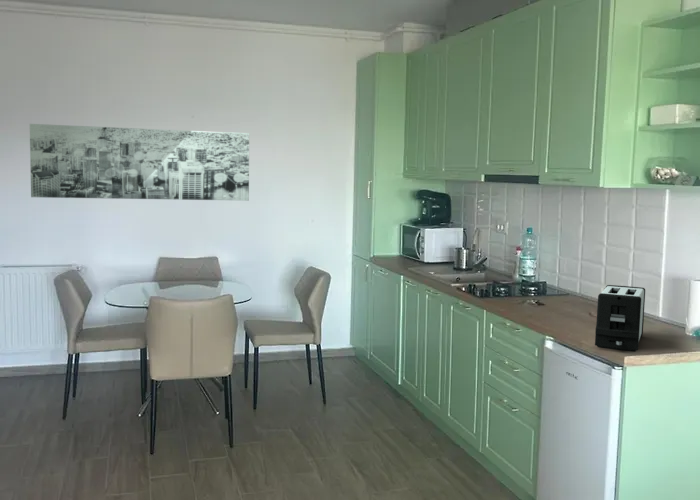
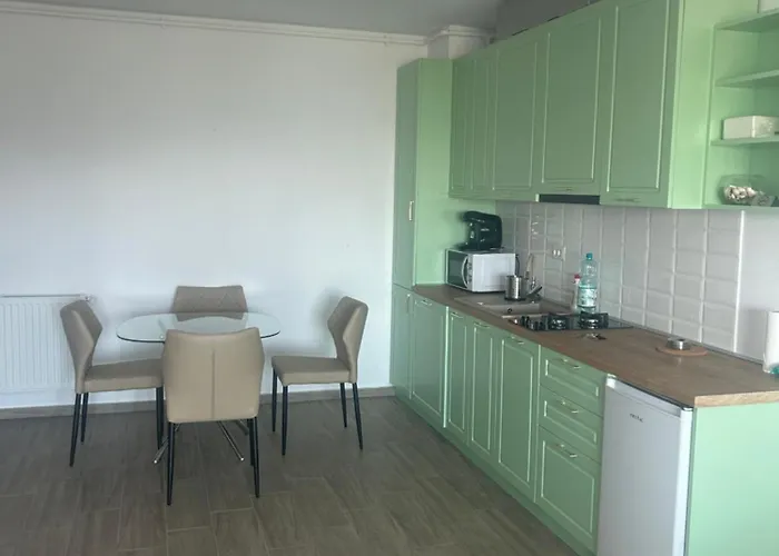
- toaster (621, 316)
- wall art (144, 164)
